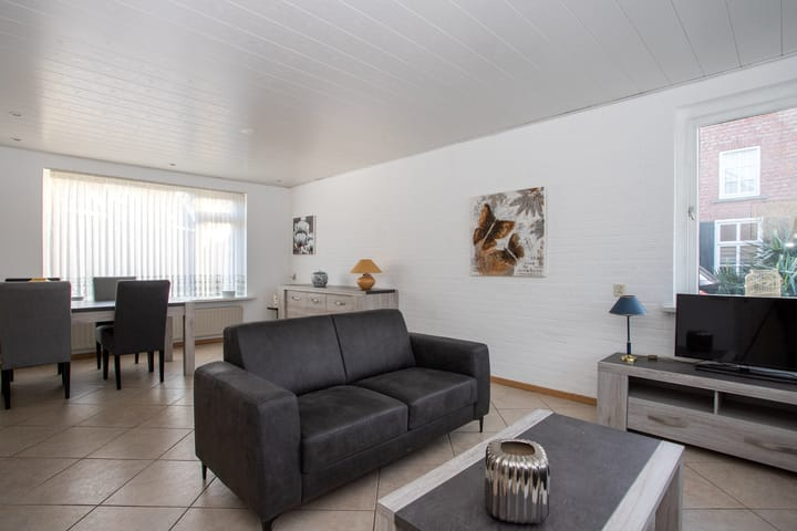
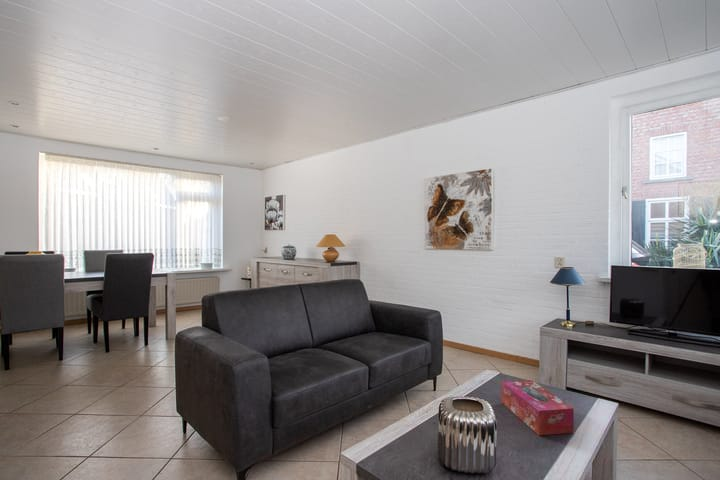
+ tissue box (534, 404)
